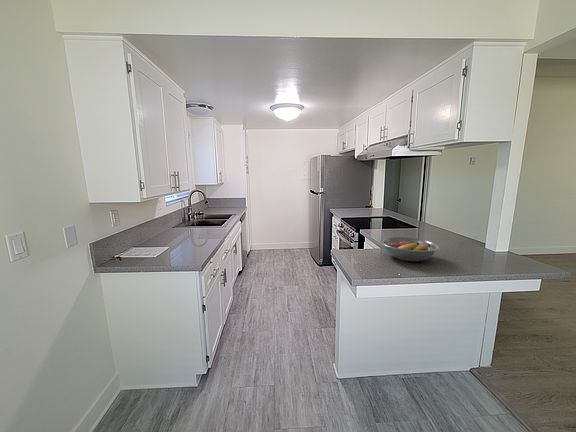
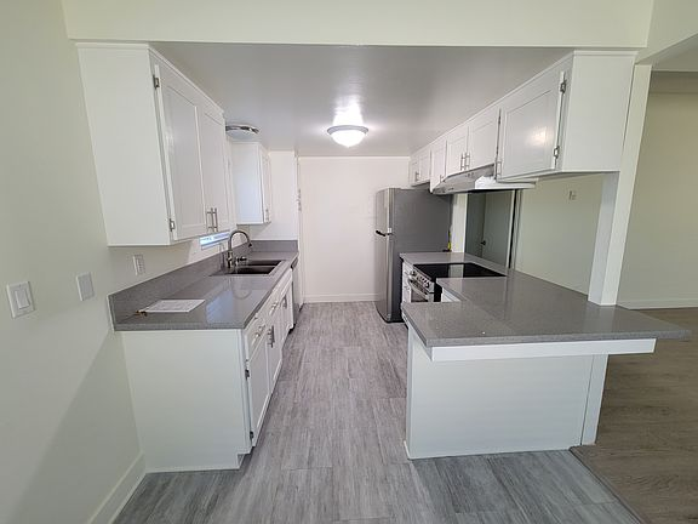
- fruit bowl (408, 248)
